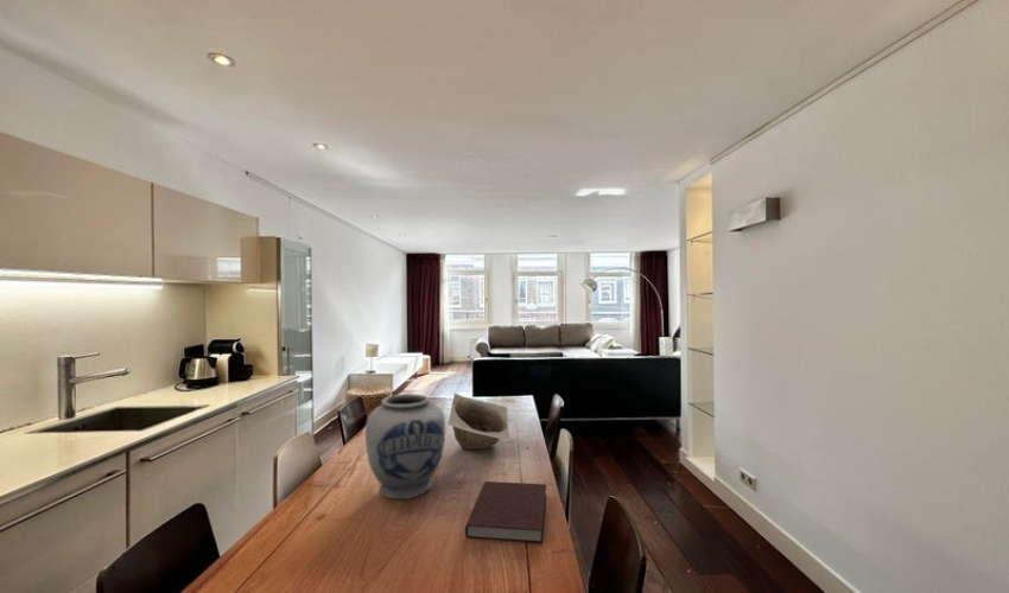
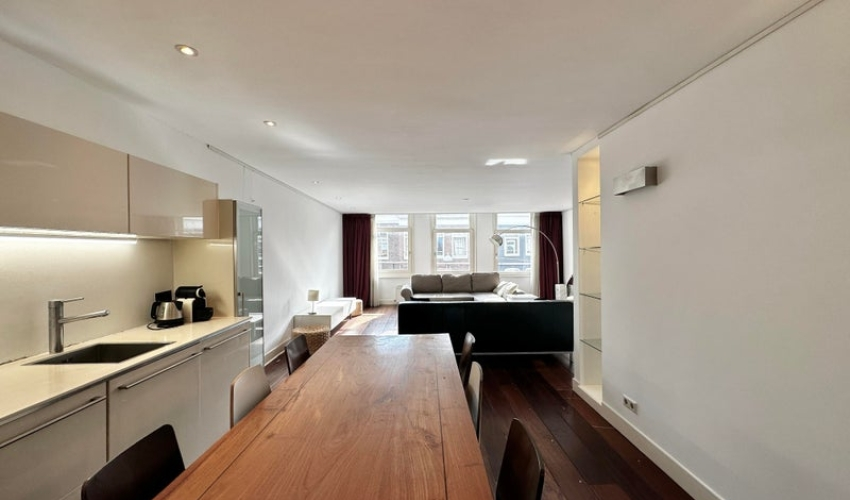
- vase (406, 442)
- notebook (509, 508)
- bowl (480, 422)
